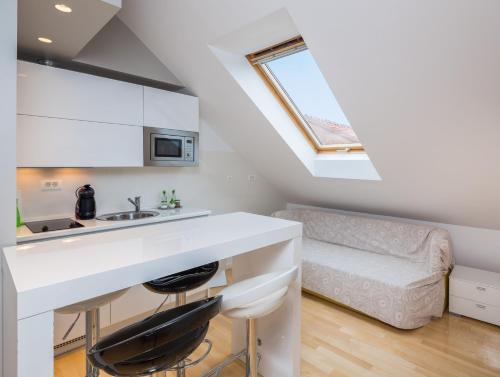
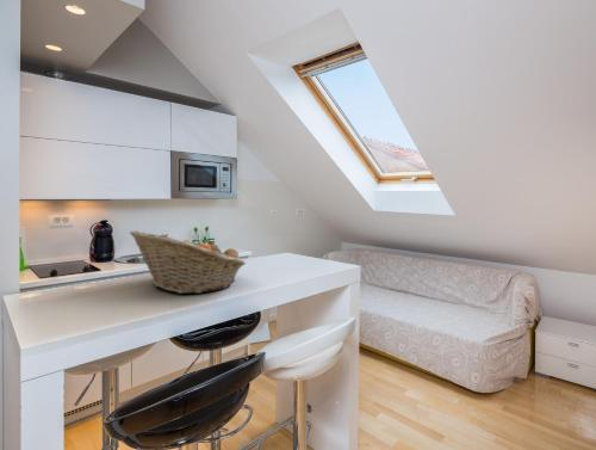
+ fruit basket (187, 257)
